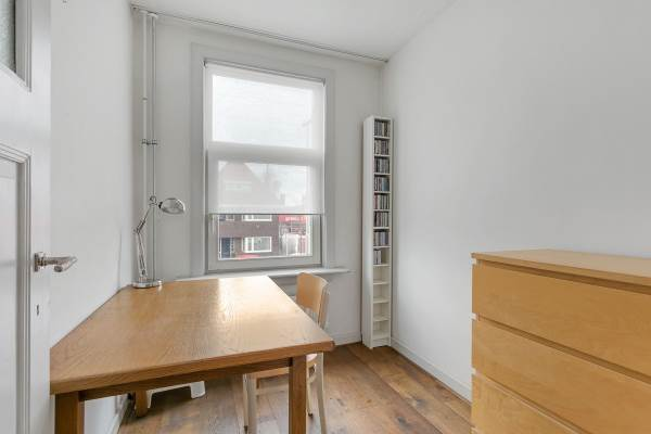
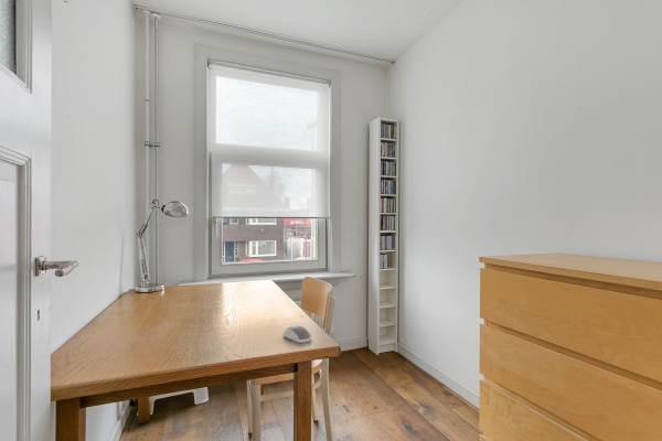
+ computer mouse (297, 332)
